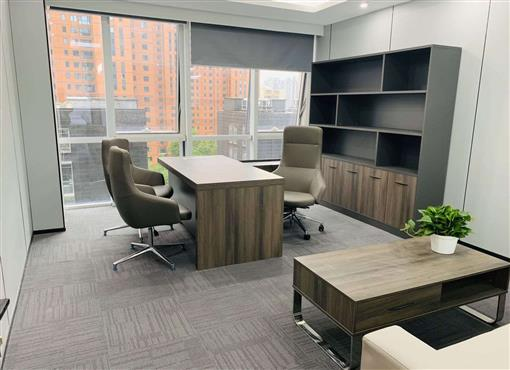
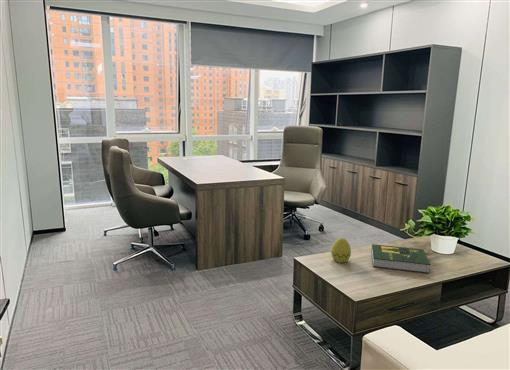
+ book (398, 257)
+ decorative egg (341, 249)
